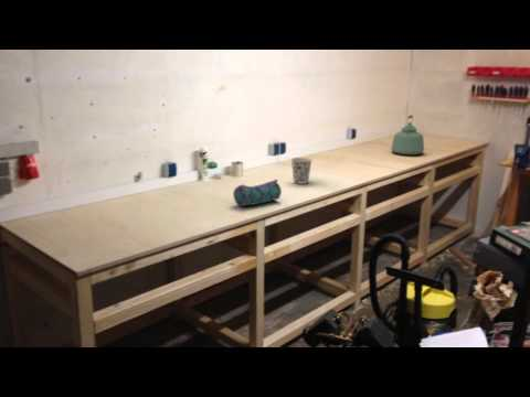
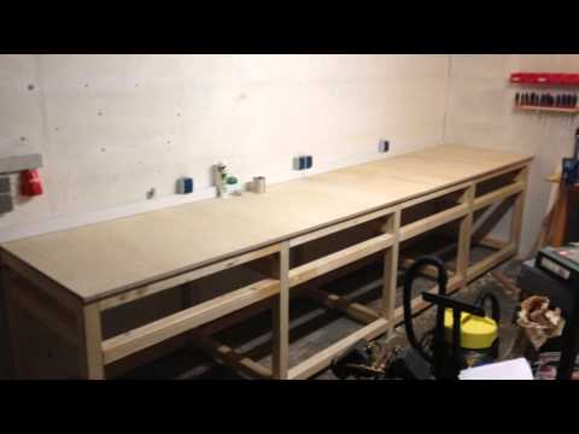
- cup (300, 170)
- pencil case (257, 192)
- kettle (409, 133)
